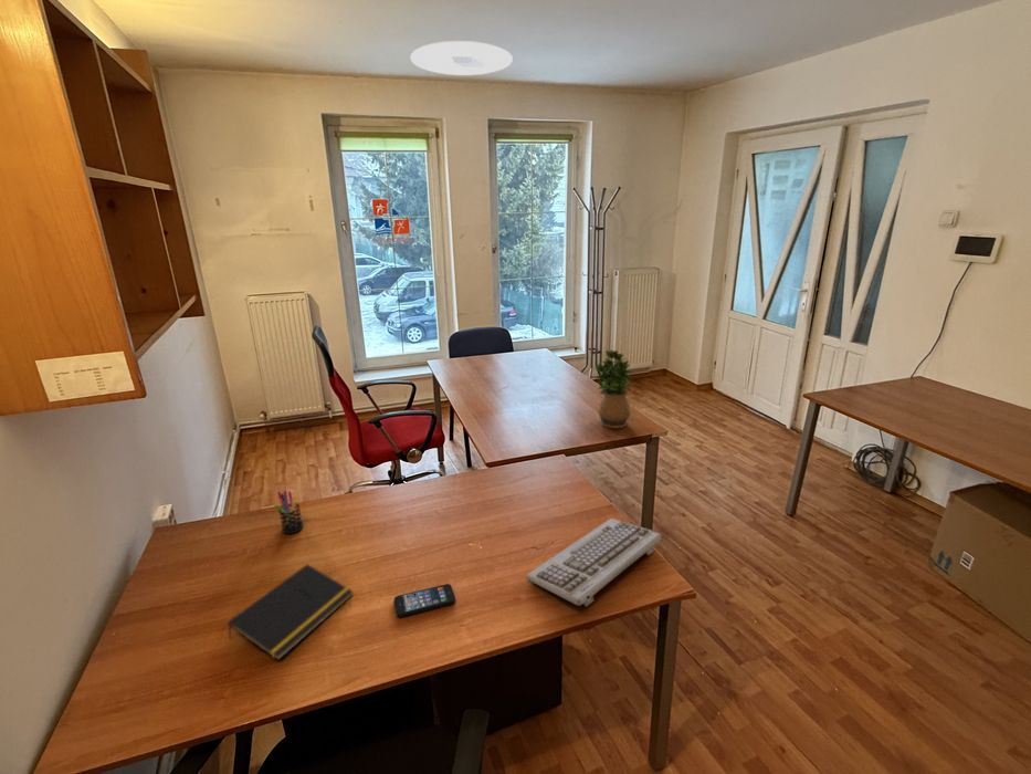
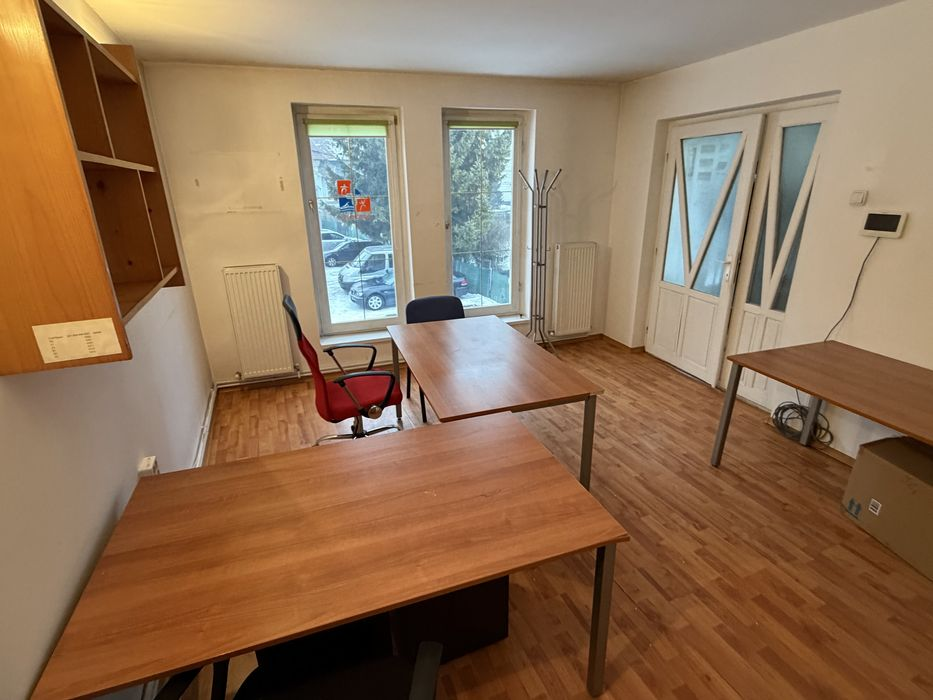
- notepad (294, 607)
- pen holder (286, 511)
- smartphone (424, 599)
- potted plant (612, 388)
- keyboard (597, 555)
- ceiling light (461, 53)
